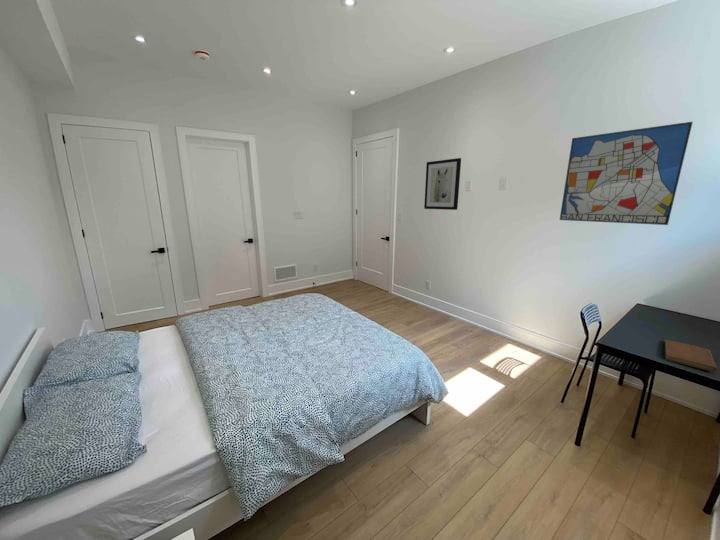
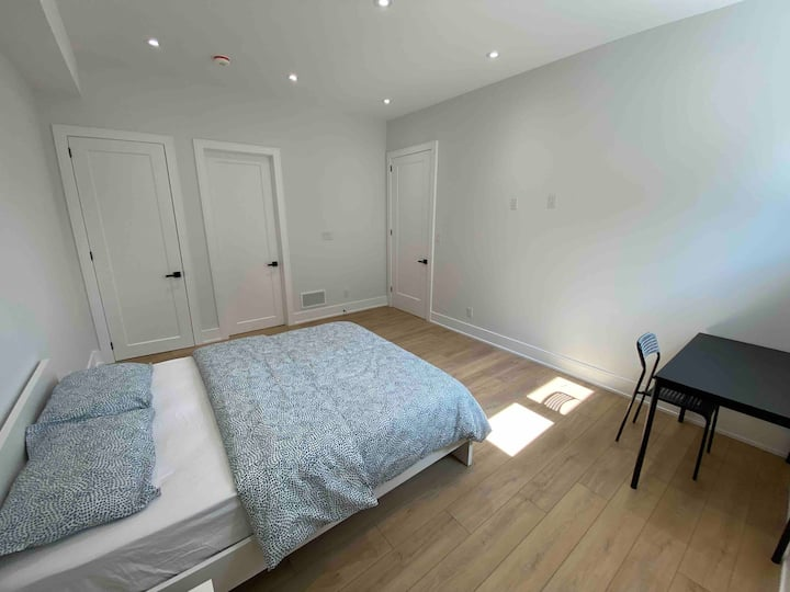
- wall art (616, 178)
- notebook (688, 354)
- wall art (441, 185)
